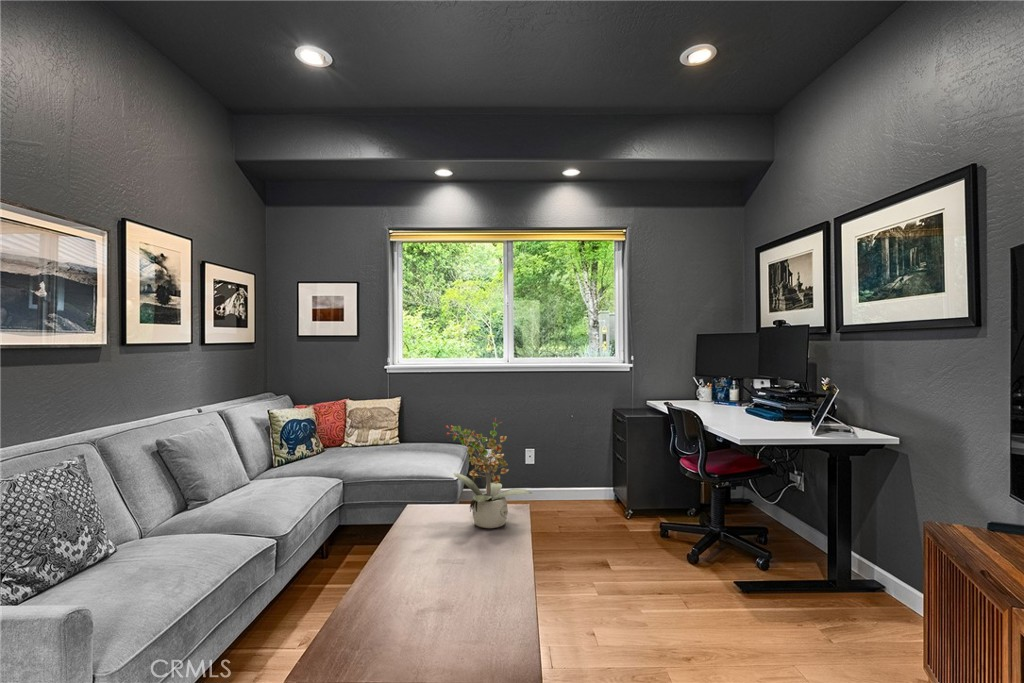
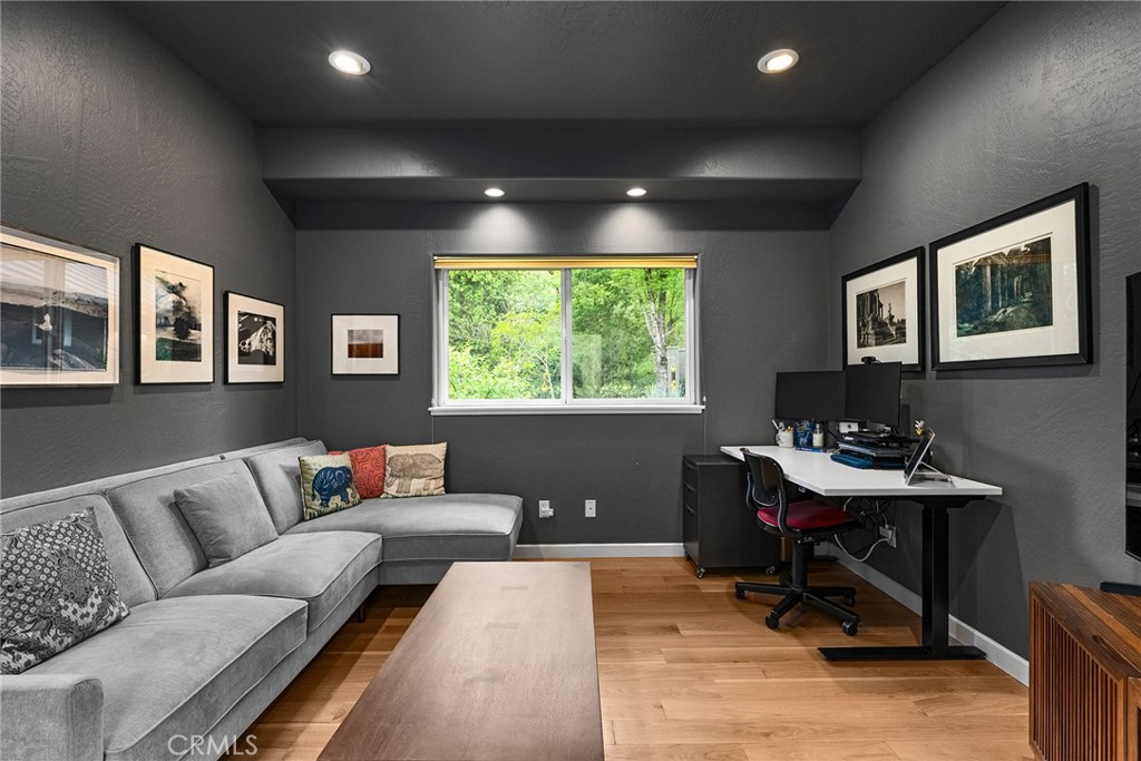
- potted plant (485, 473)
